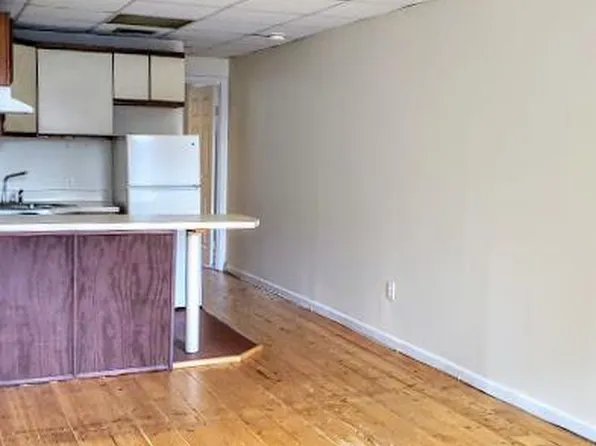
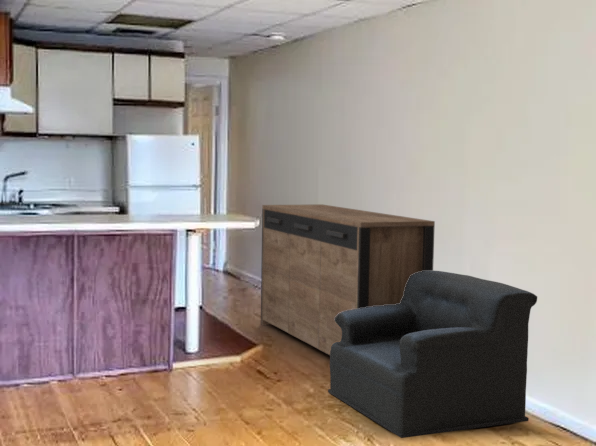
+ sideboard (335, 279)
+ armchair (425, 343)
